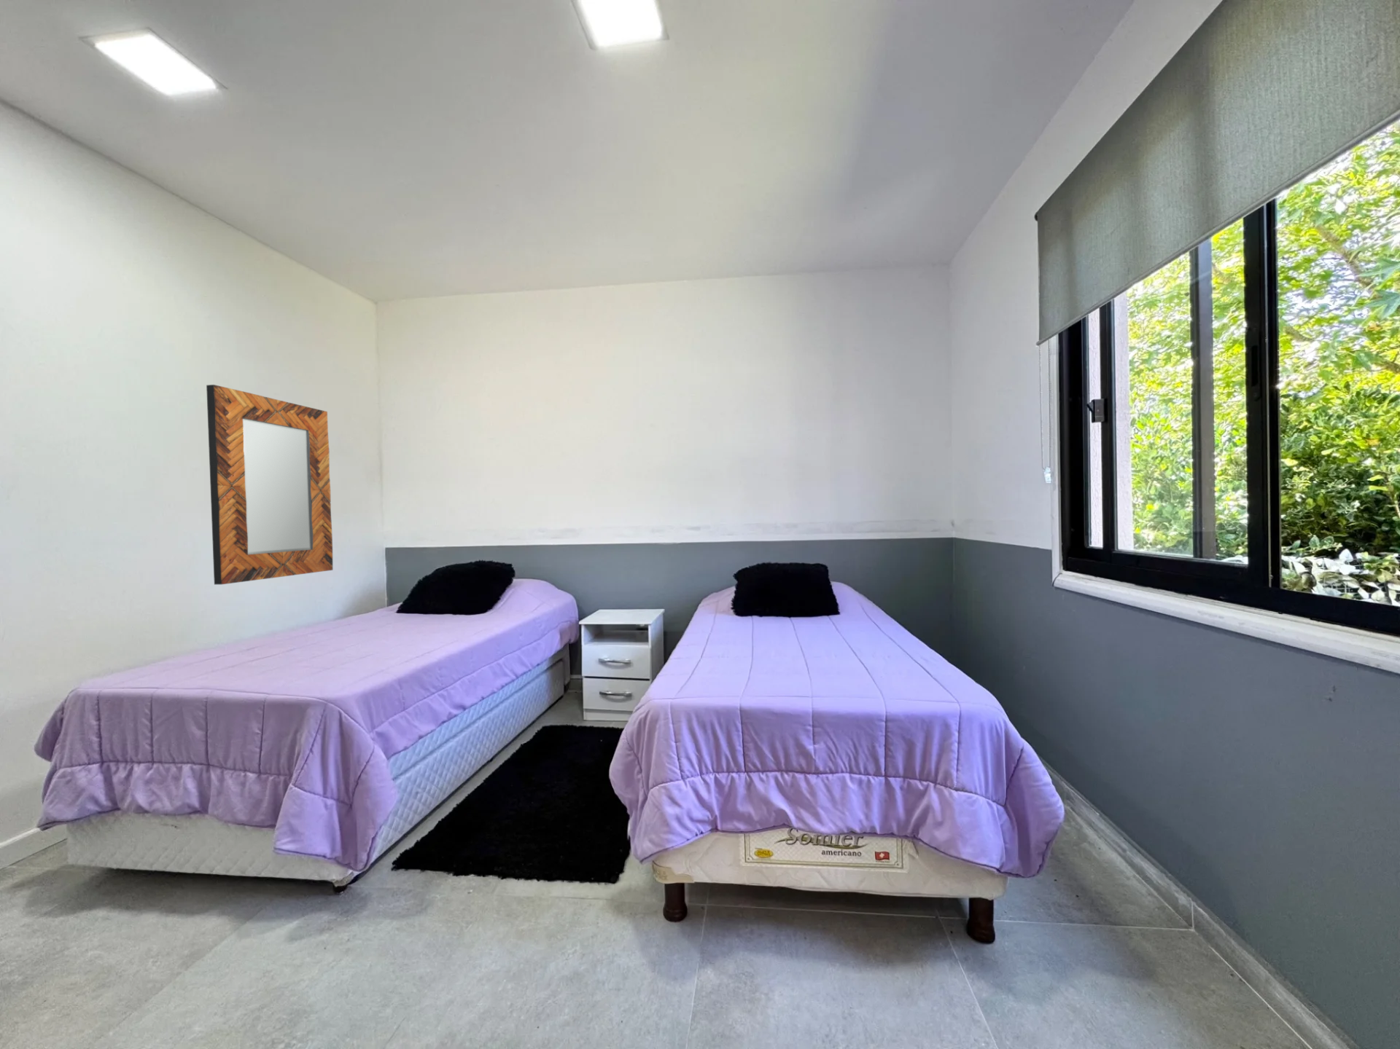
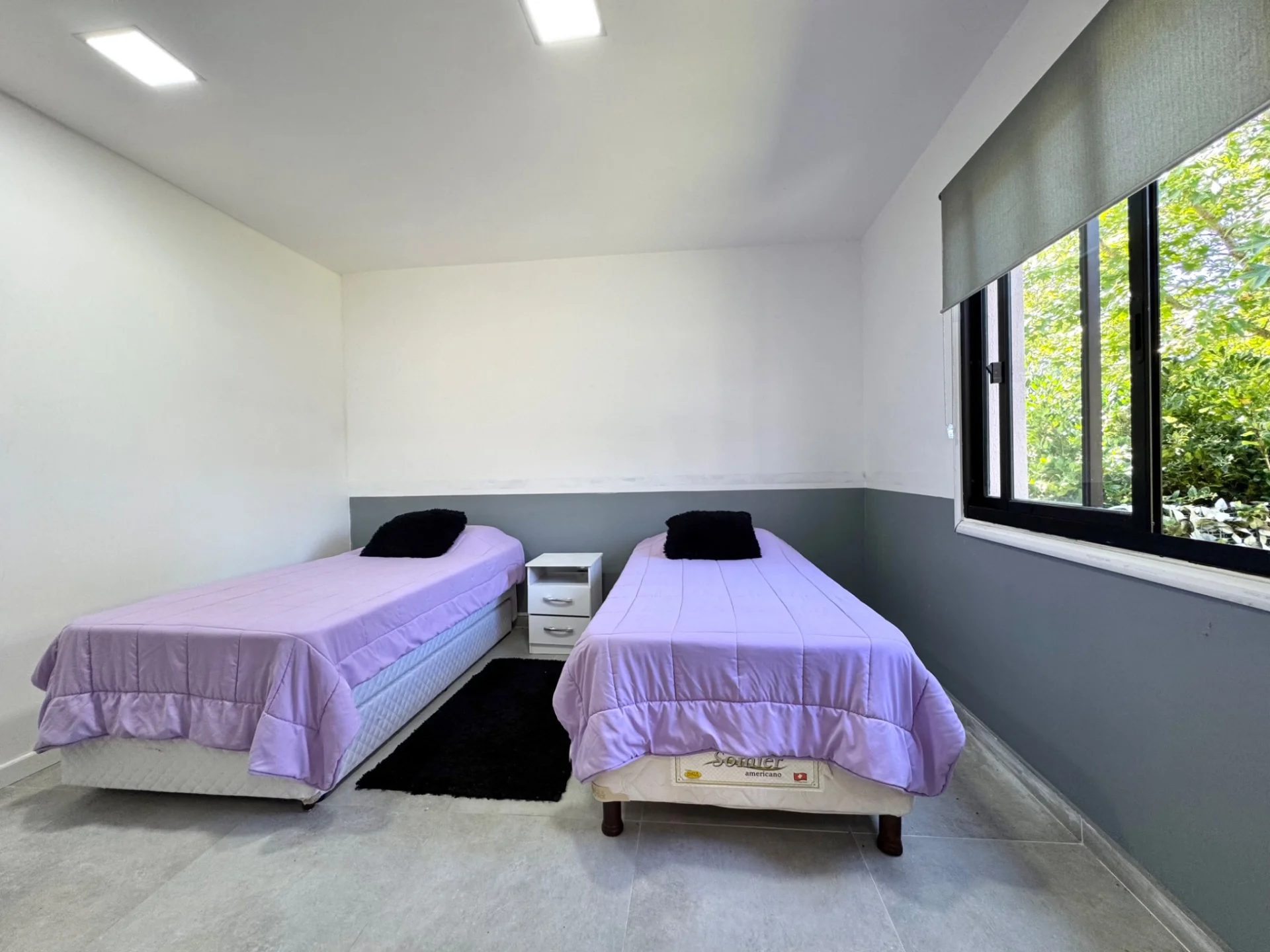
- home mirror (277, 488)
